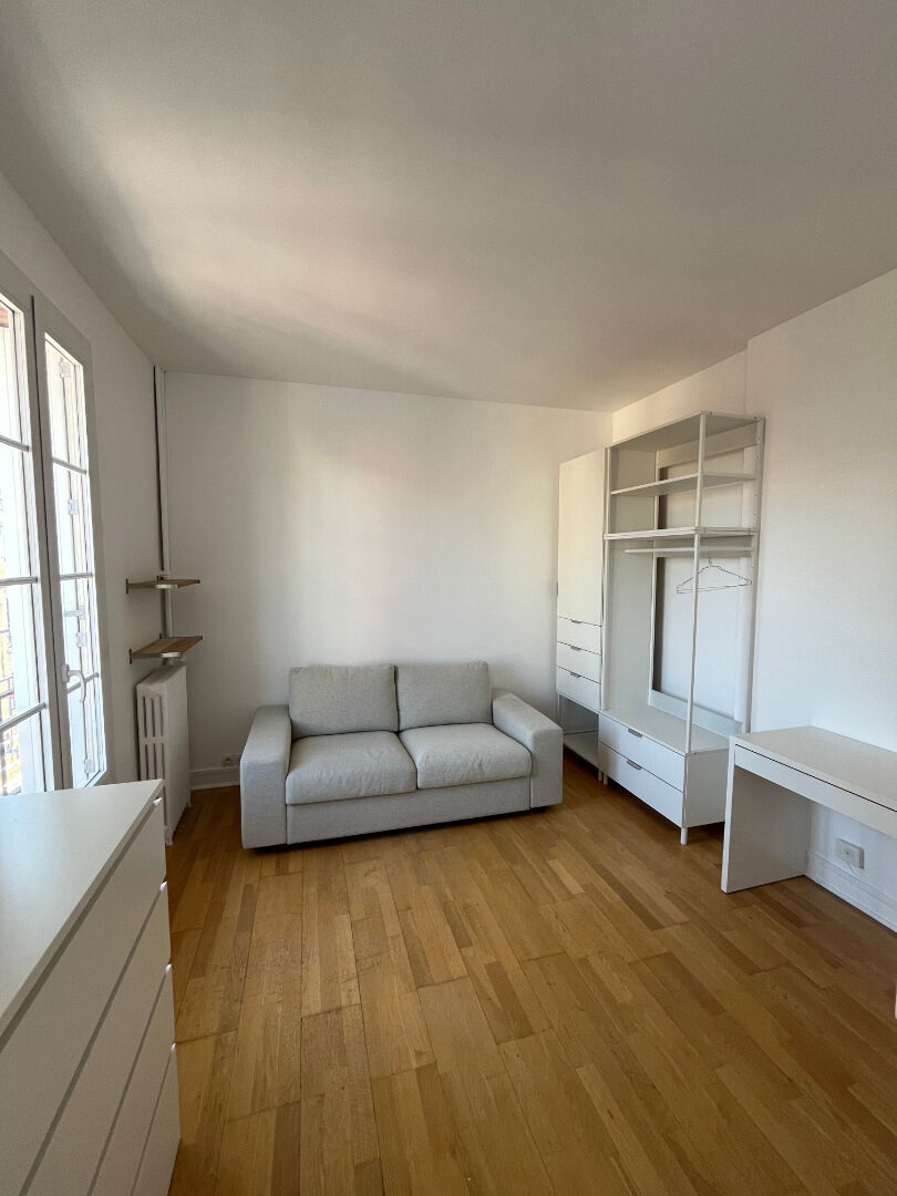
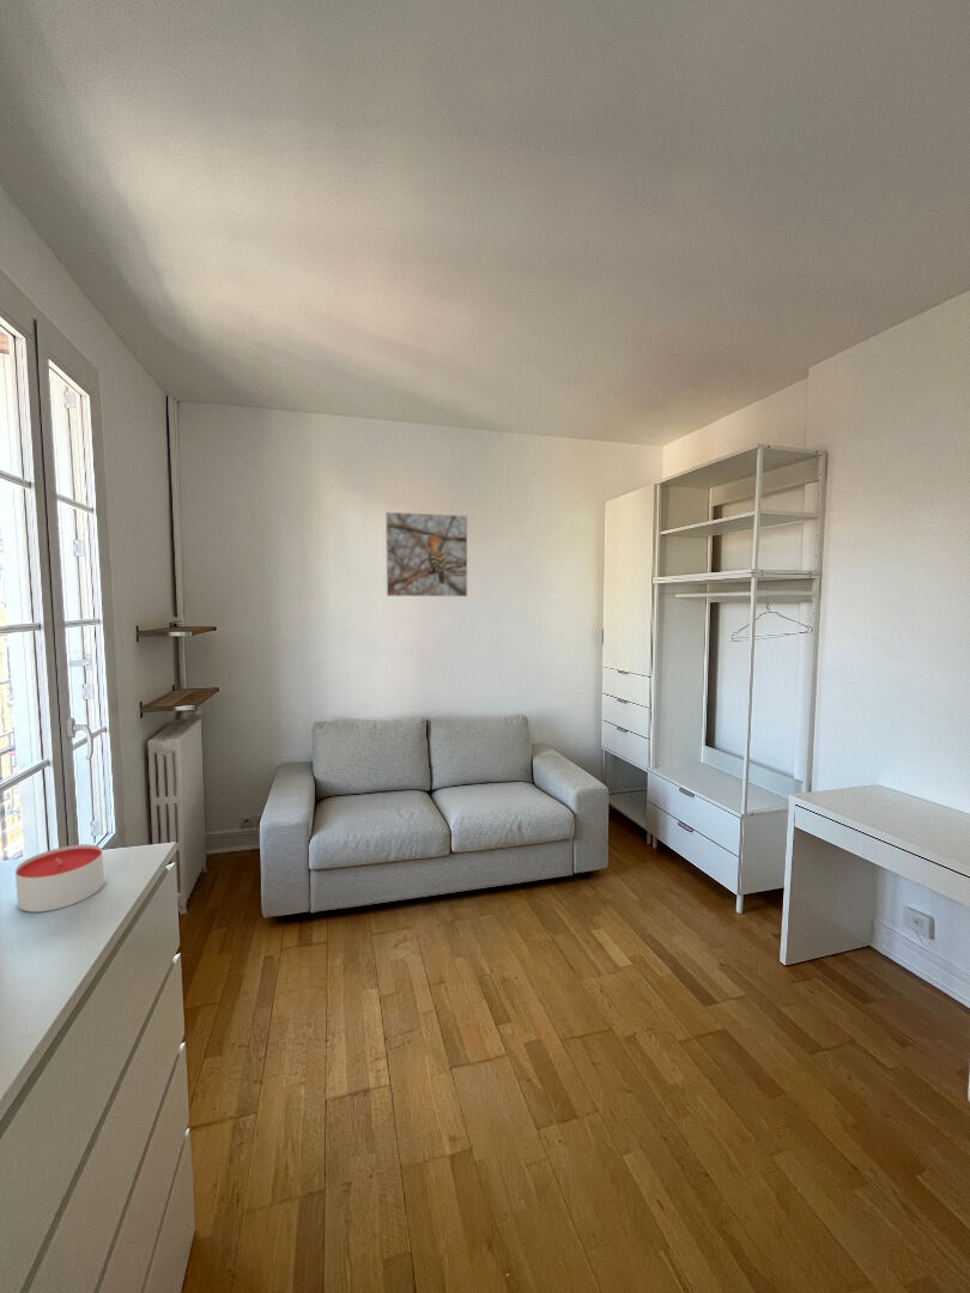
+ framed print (426, 556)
+ candle (61, 875)
